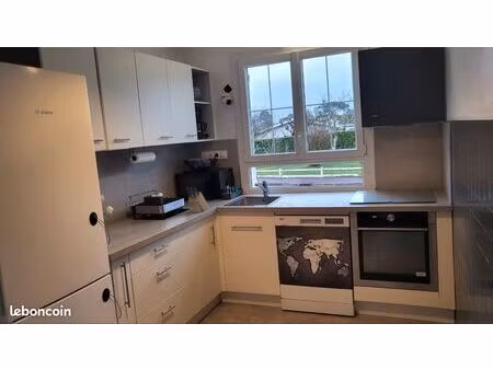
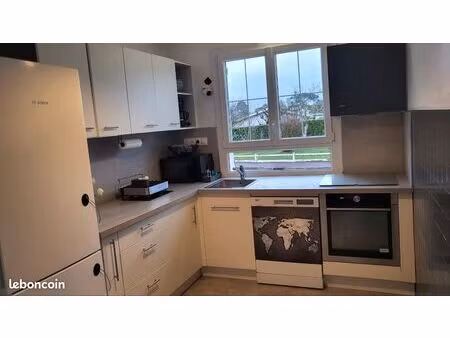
- knife block (197, 198)
